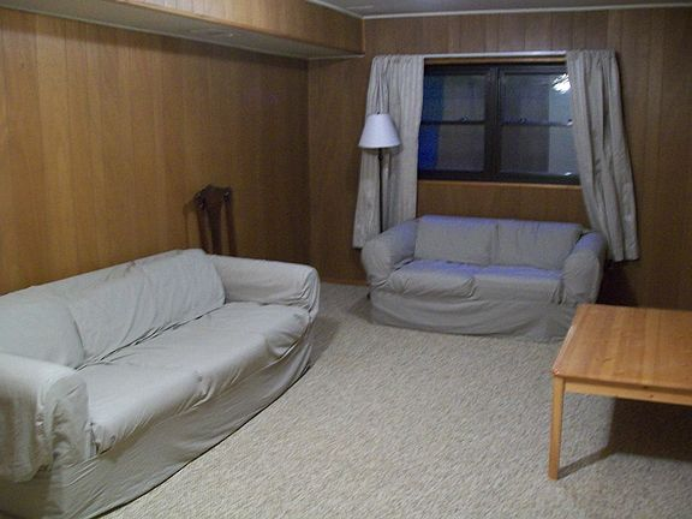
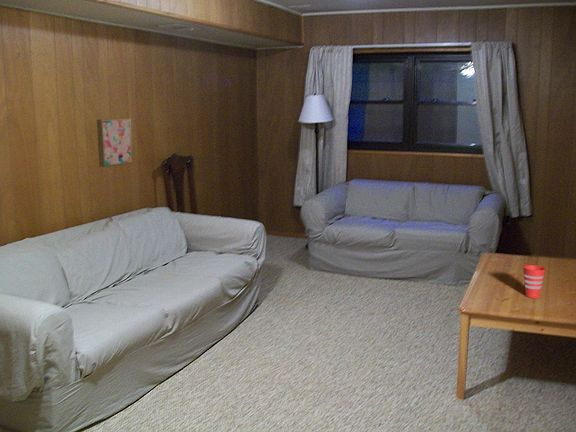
+ cup (533, 282)
+ wall art (115, 142)
